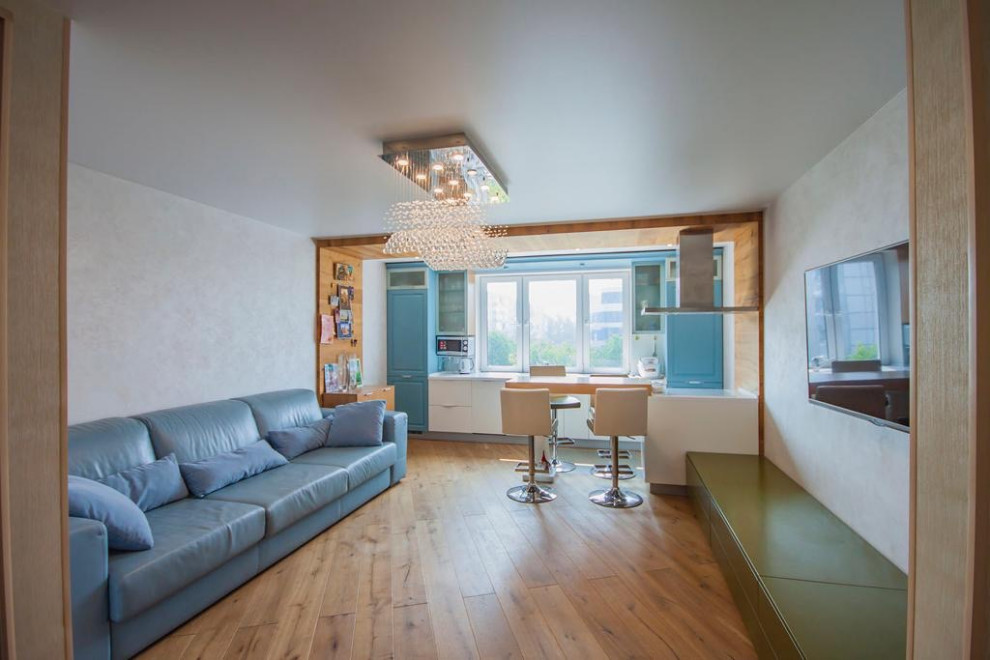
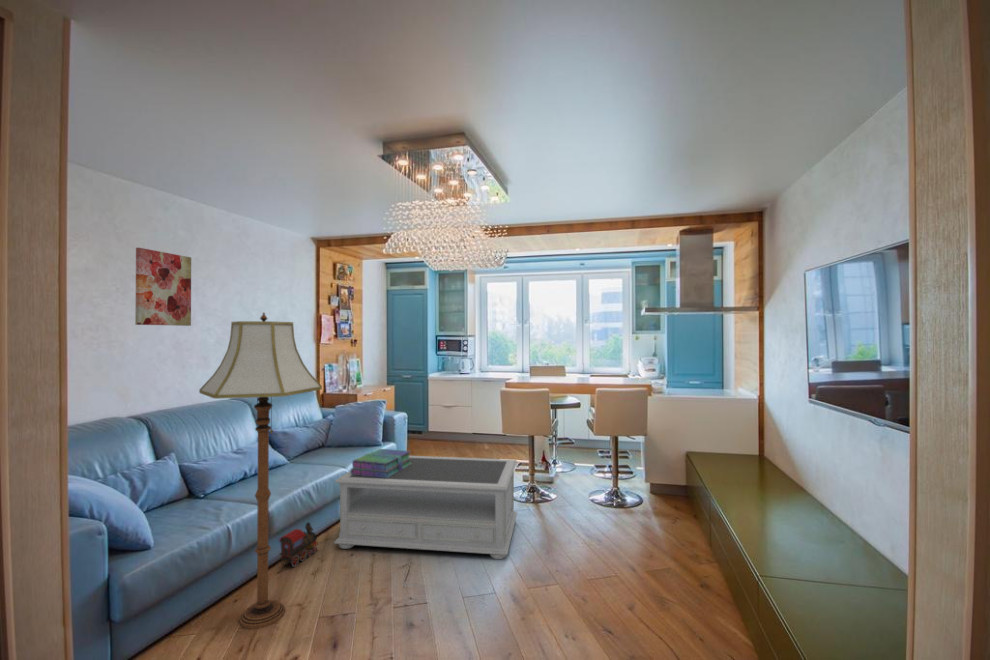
+ coffee table (432, 501)
+ floor lamp (262, 463)
+ toy train (299, 543)
+ wall art (165, 289)
+ stack of books (382, 461)
